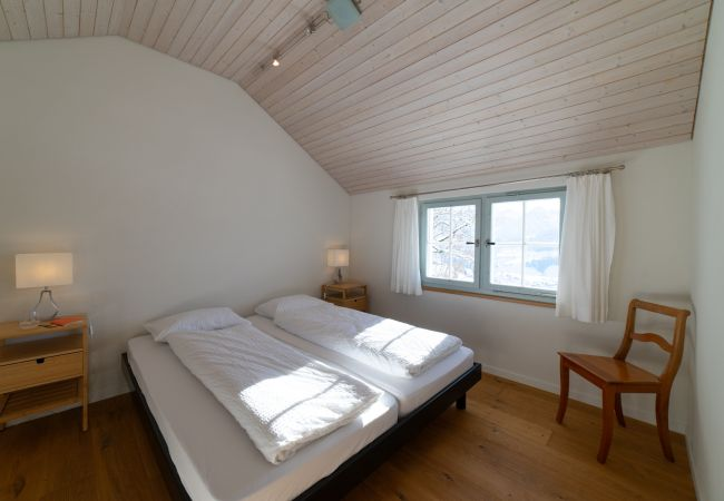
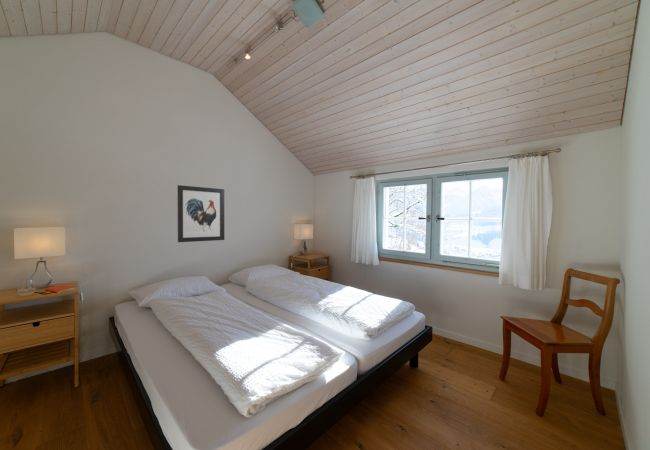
+ wall art (202, 214)
